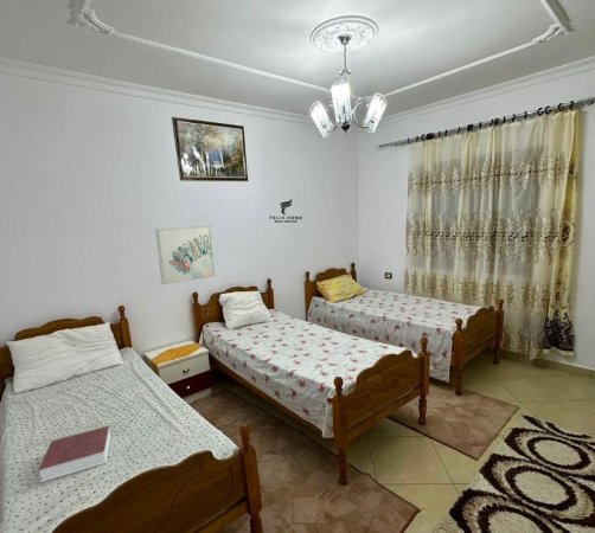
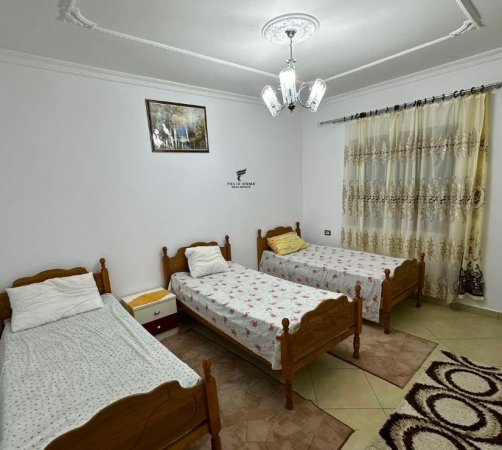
- book (77, 451)
- wall art (186, 253)
